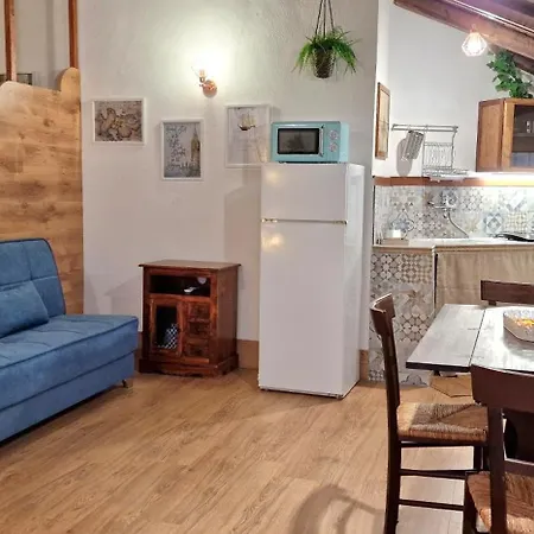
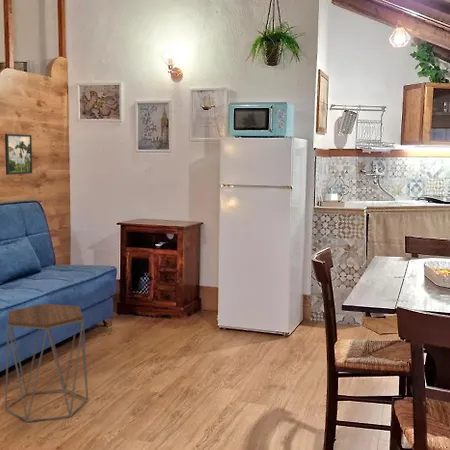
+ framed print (19, 154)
+ side table (41, 358)
